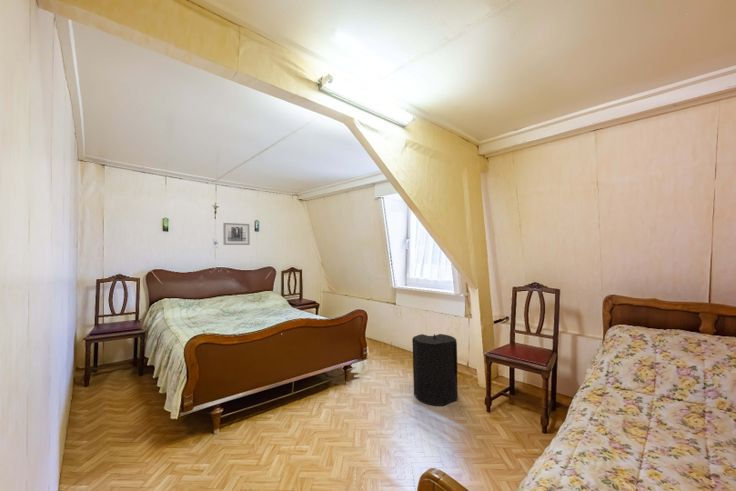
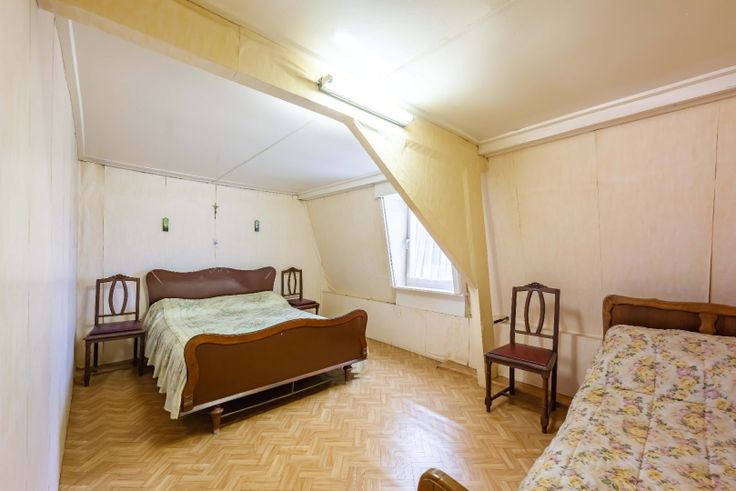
- trash can (434, 365)
- wall art (236, 234)
